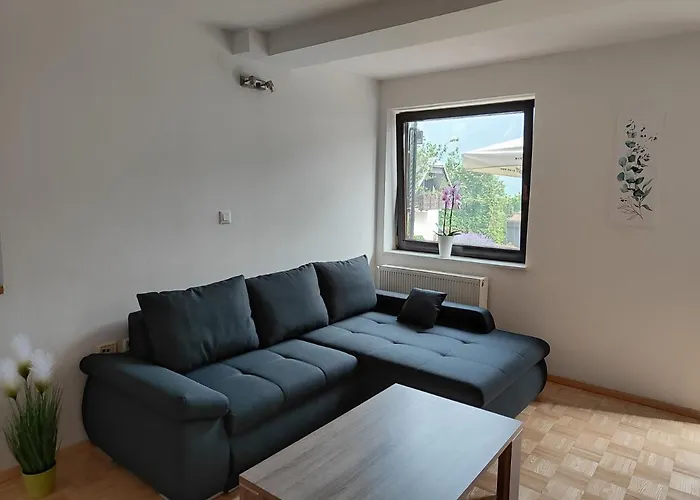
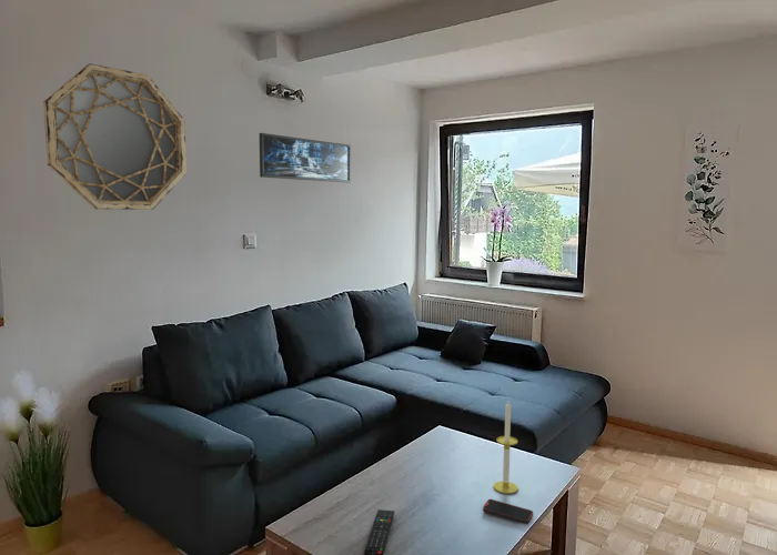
+ smartphone (507, 511)
+ home mirror (121, 140)
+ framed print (307, 160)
+ remote control (380, 533)
+ candle (506, 444)
